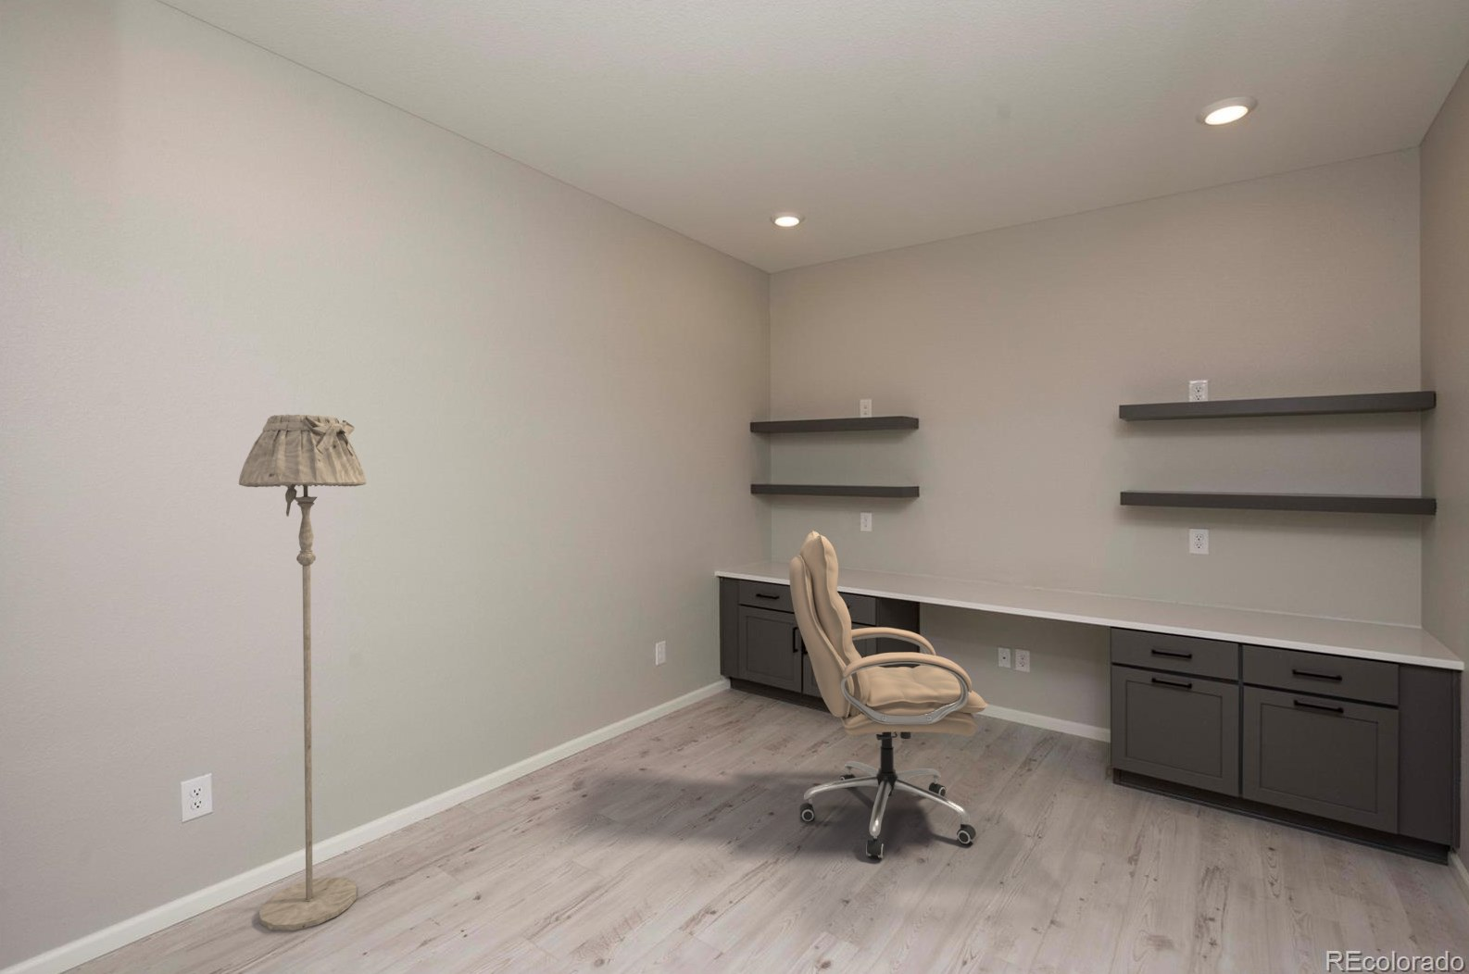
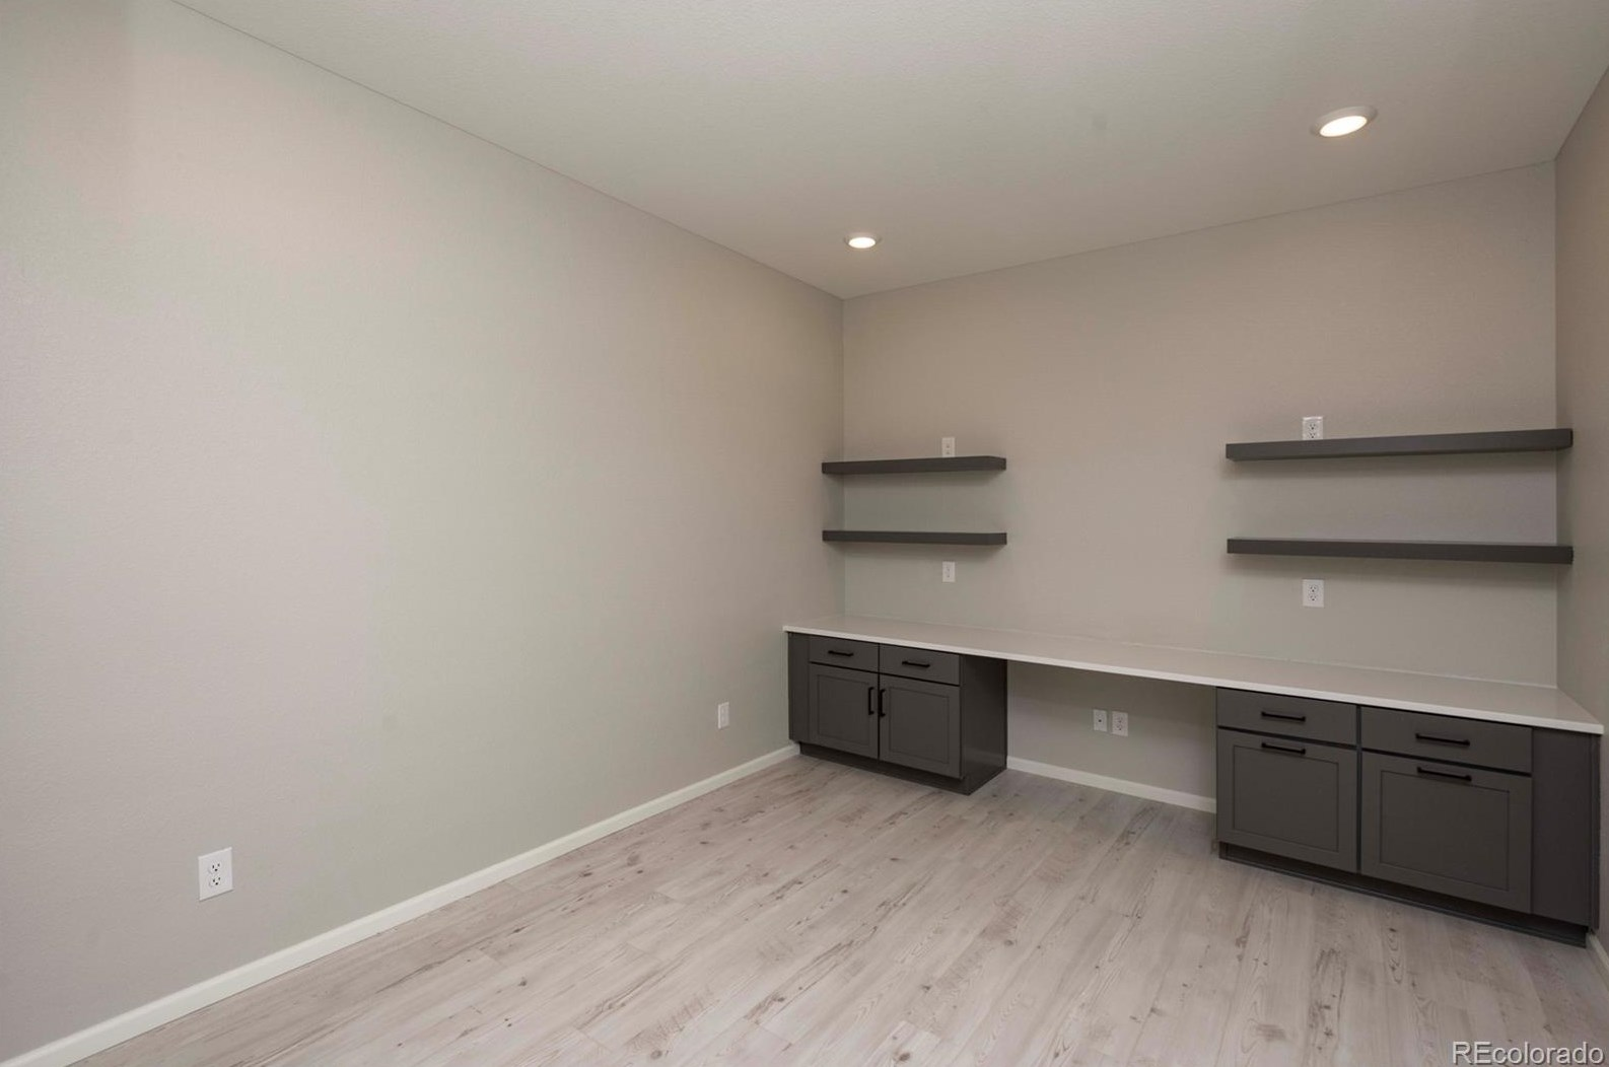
- office chair (881, 674)
- floor lamp (306, 661)
